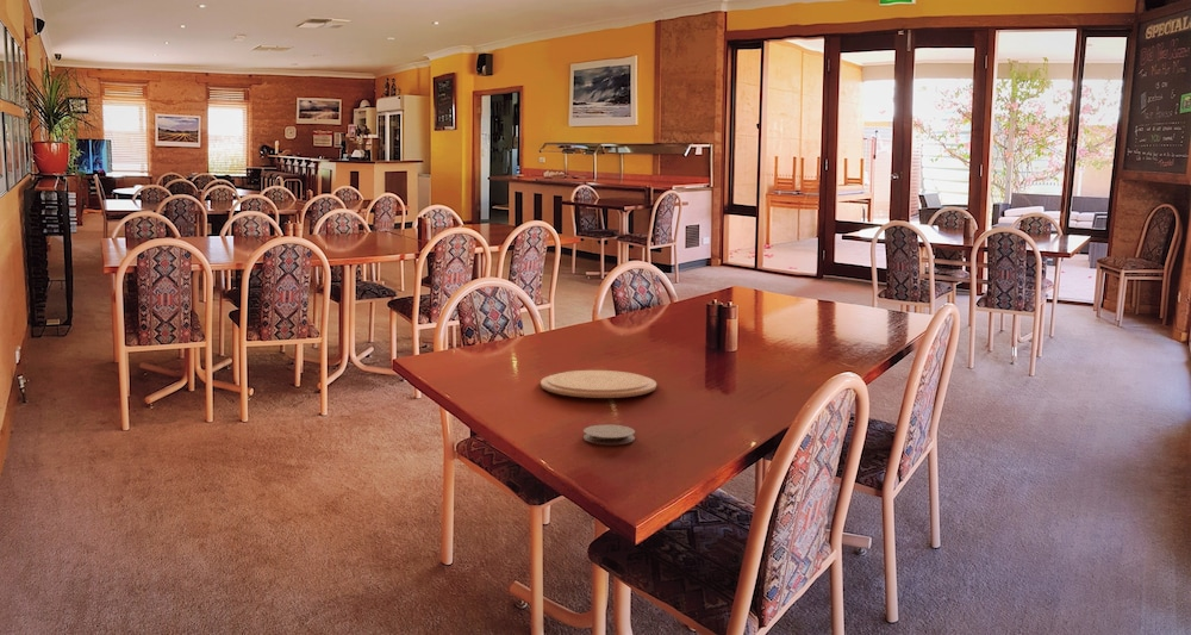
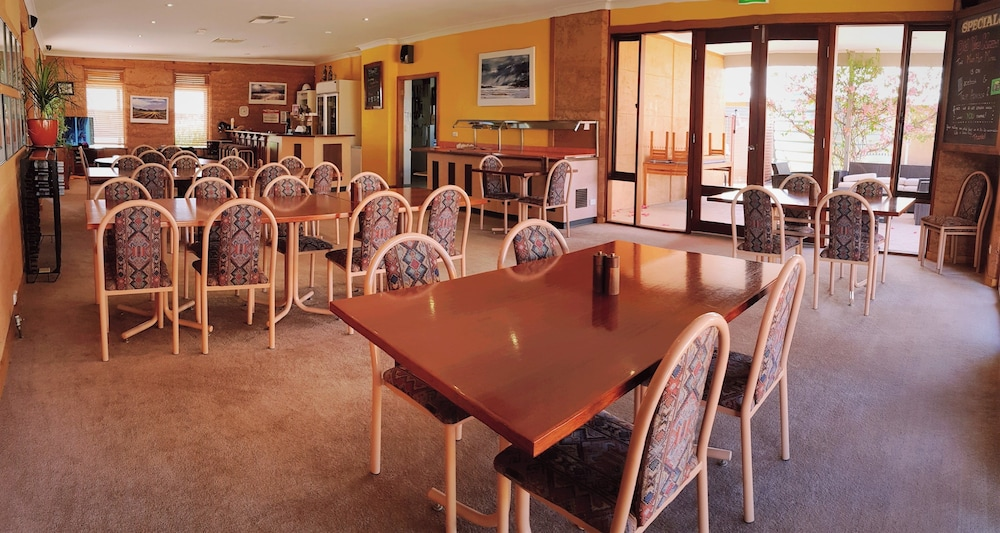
- coaster (609, 434)
- plate (598, 382)
